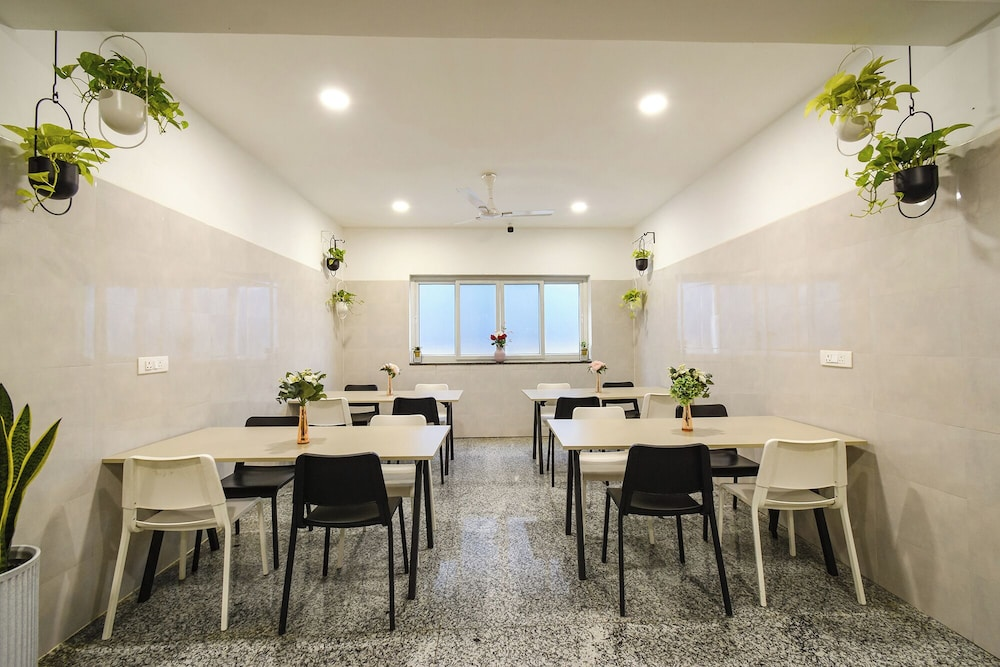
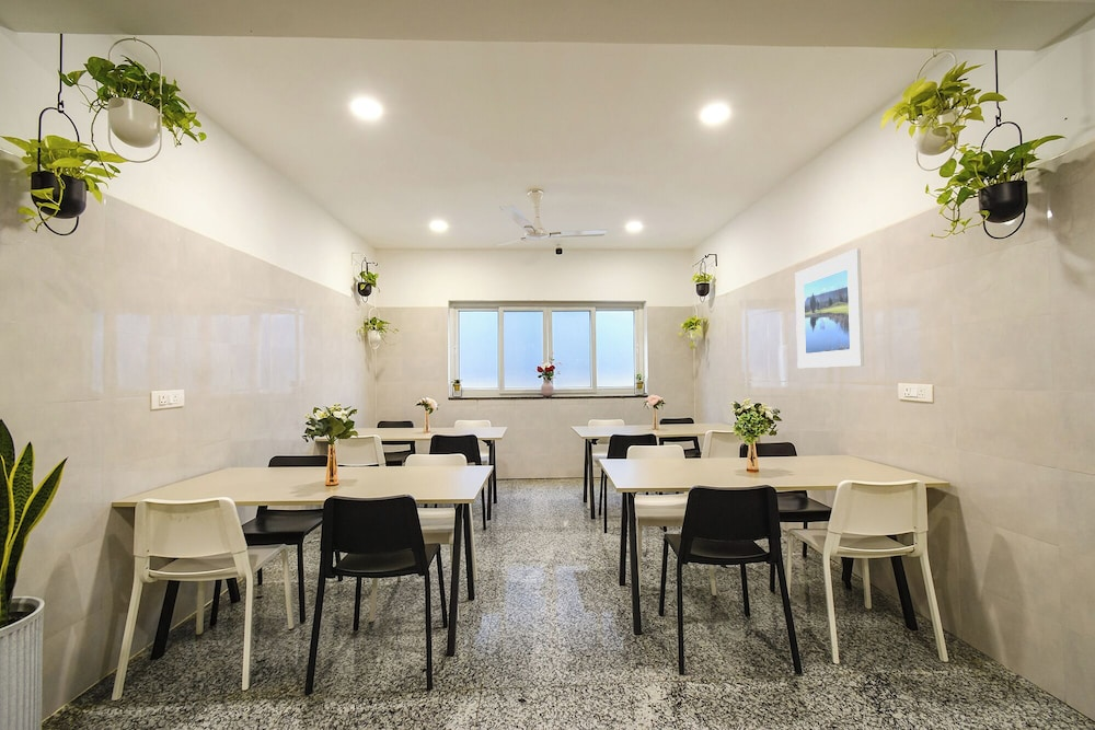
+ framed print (826, 314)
